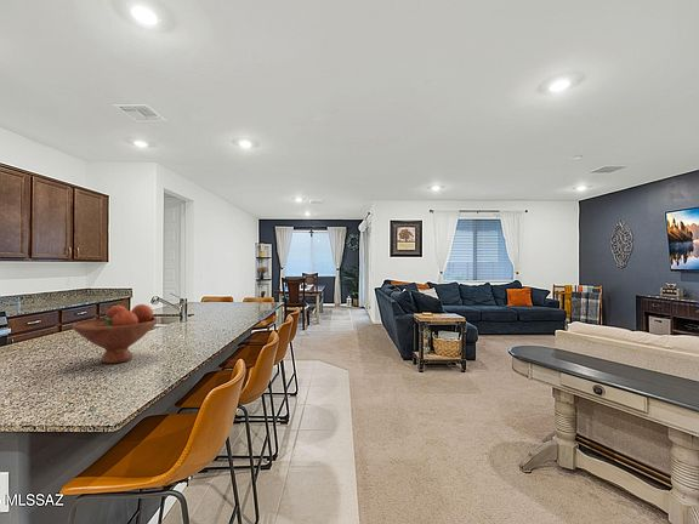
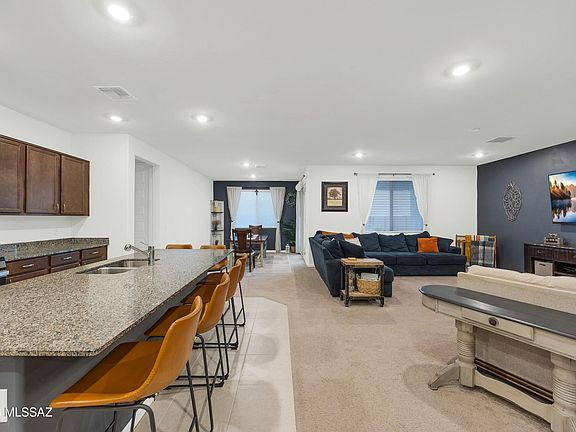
- fruit bowl (116, 332)
